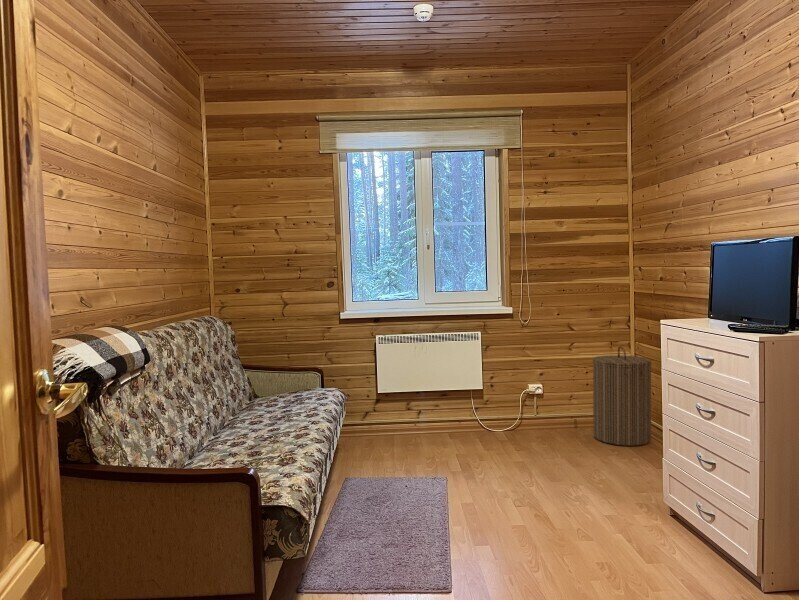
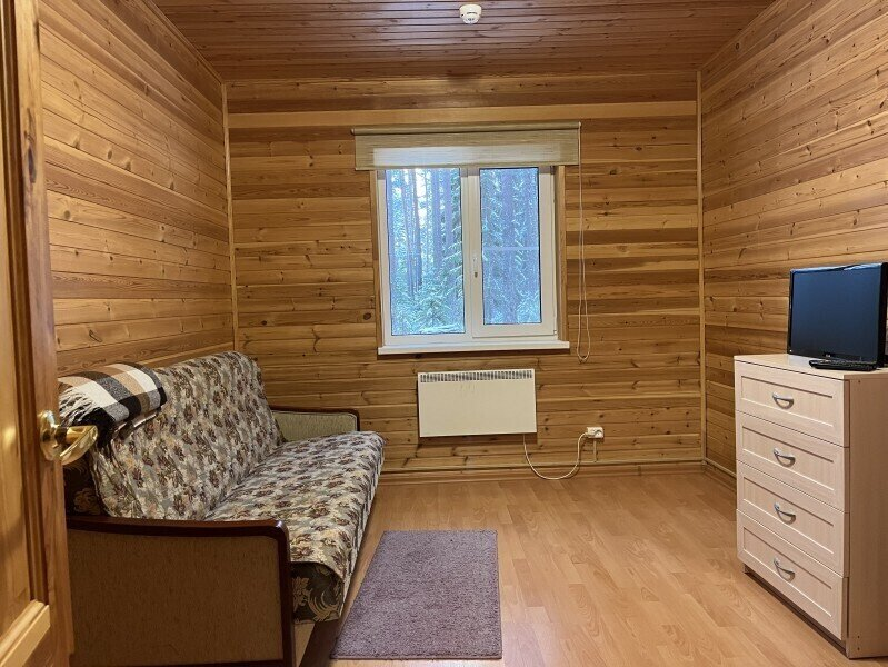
- laundry hamper (621, 392)
